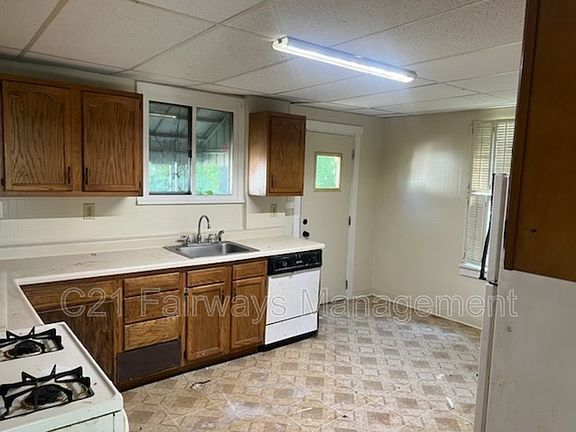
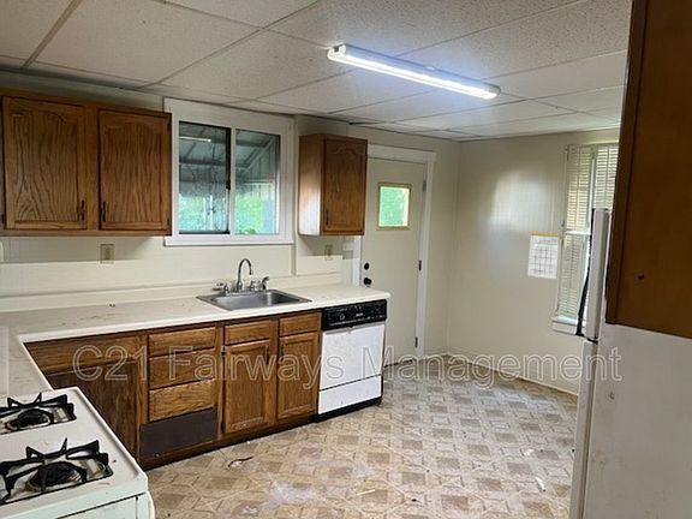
+ calendar (543, 250)
